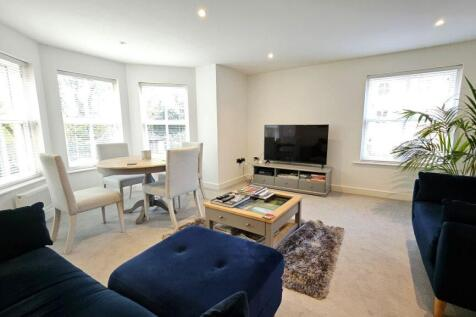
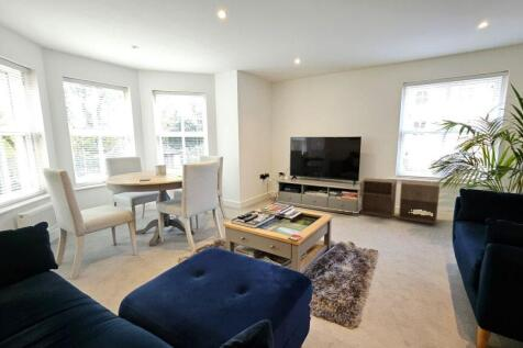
+ storage cabinet (394, 200)
